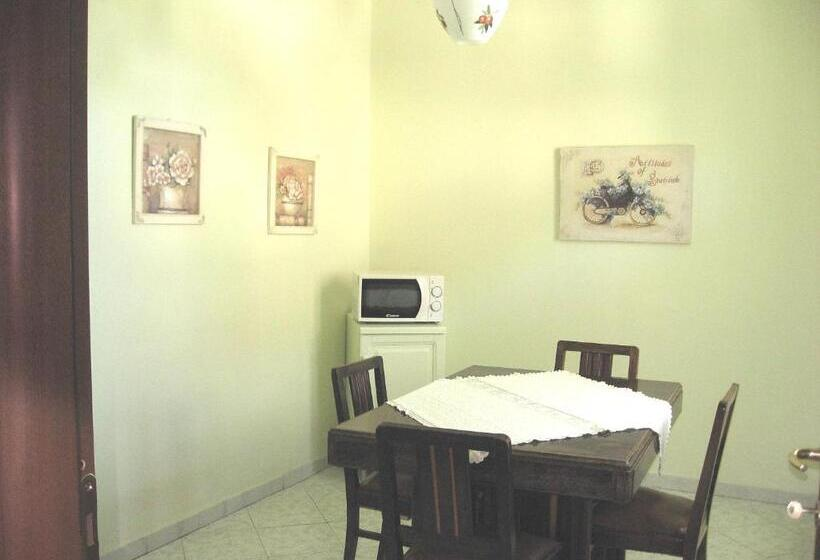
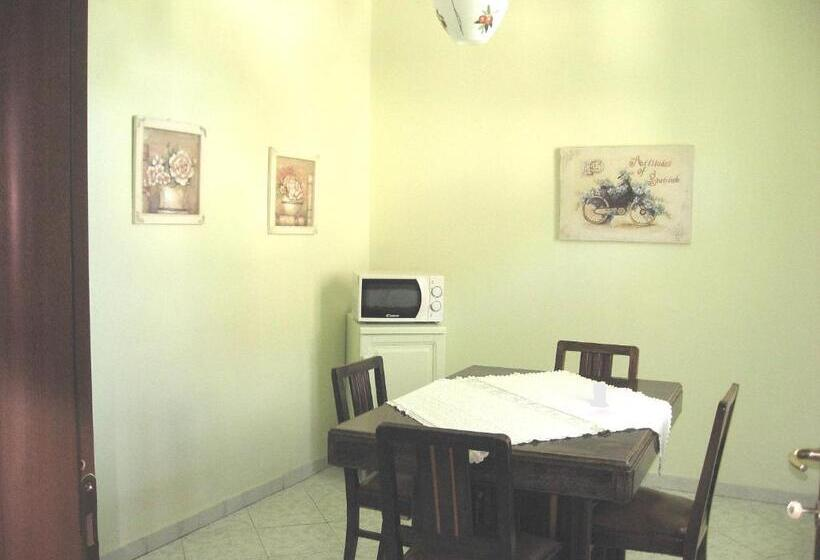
+ salt shaker (599, 394)
